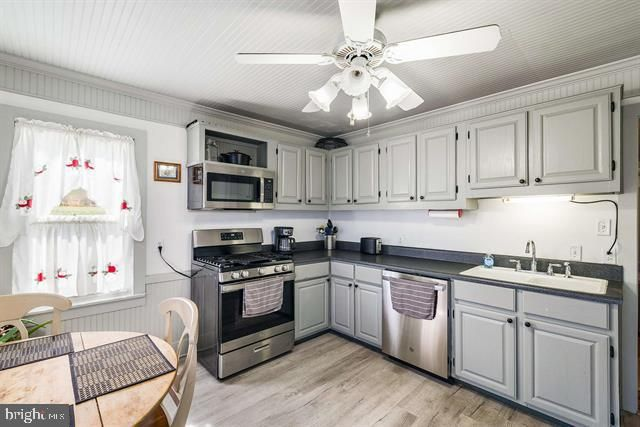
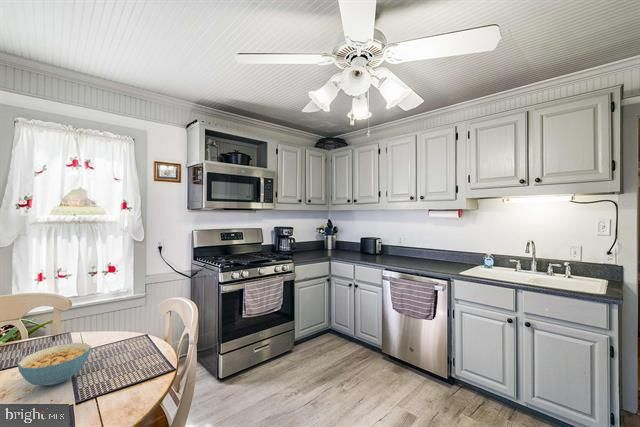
+ cereal bowl (56, 367)
